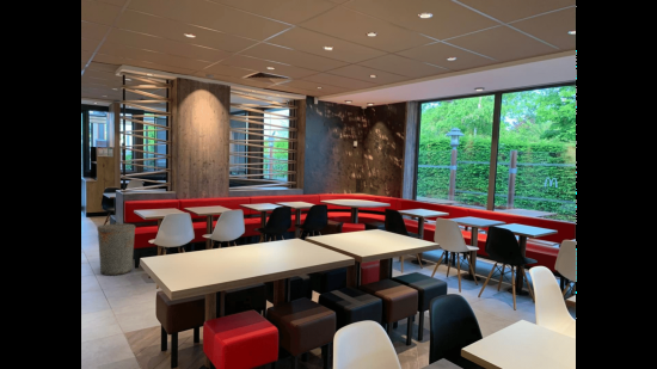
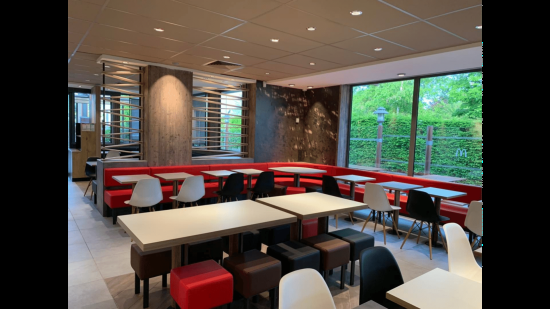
- trash can (116, 246)
